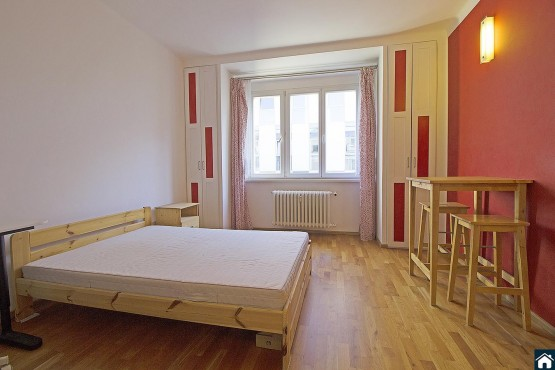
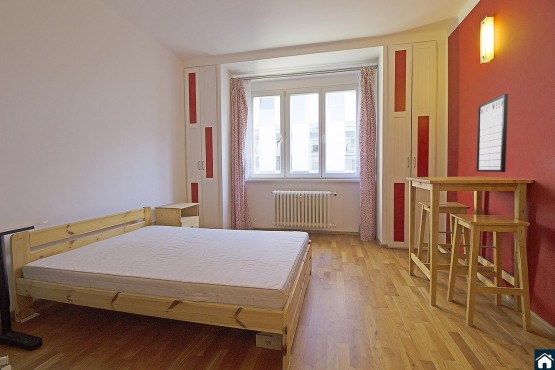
+ writing board (490, 136)
